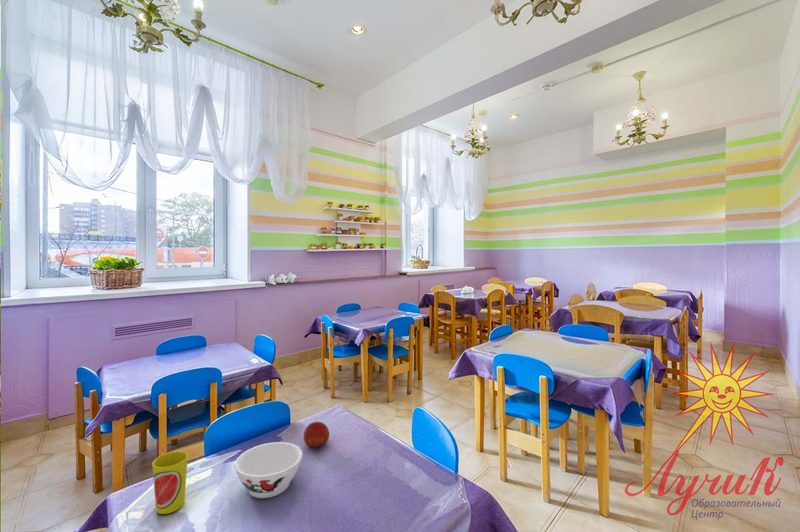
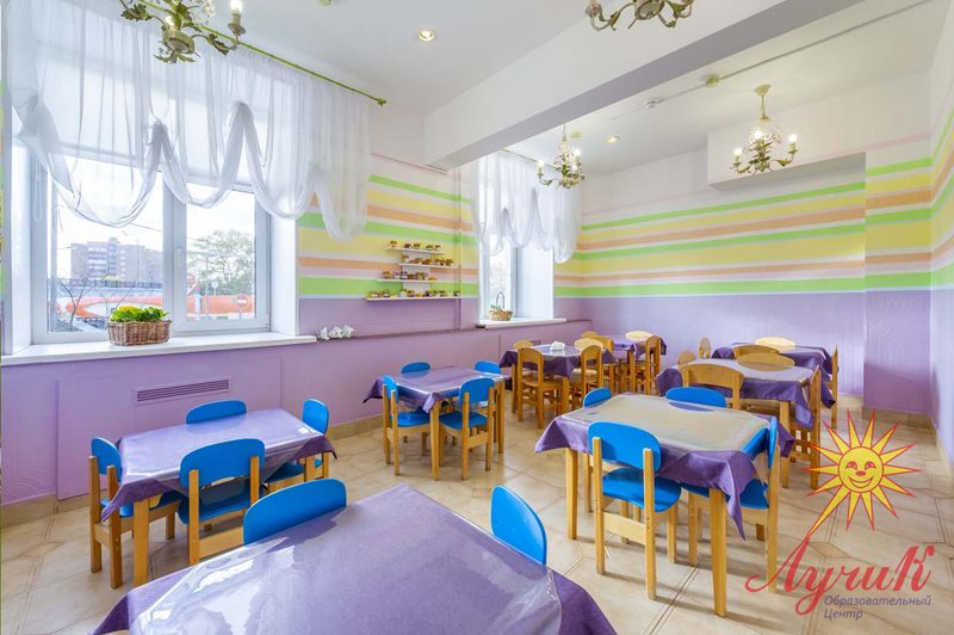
- cup (170, 482)
- fruit (316, 433)
- bowl (269, 471)
